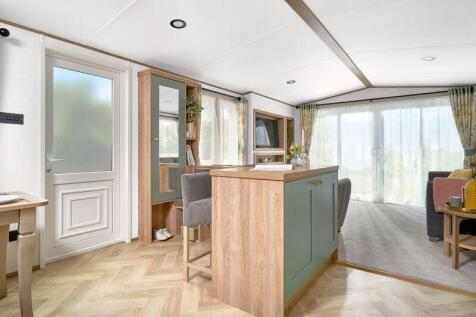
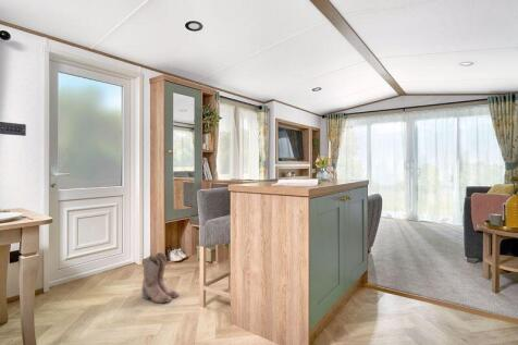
+ boots (160, 275)
